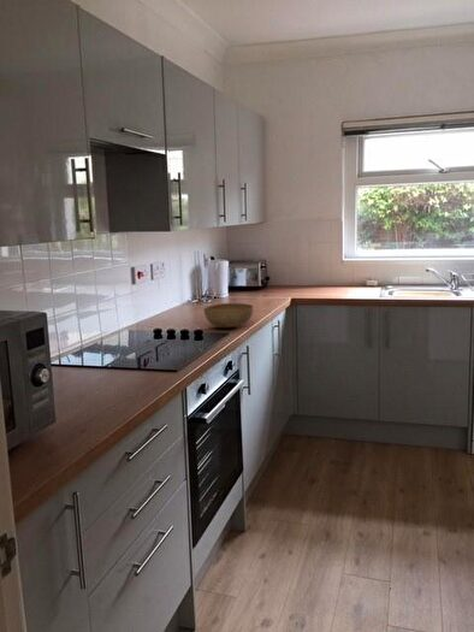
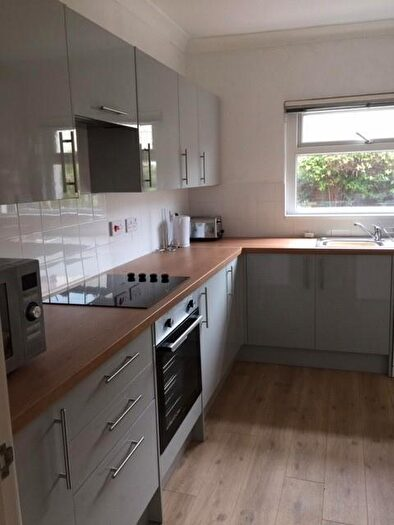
- bowl (229, 315)
